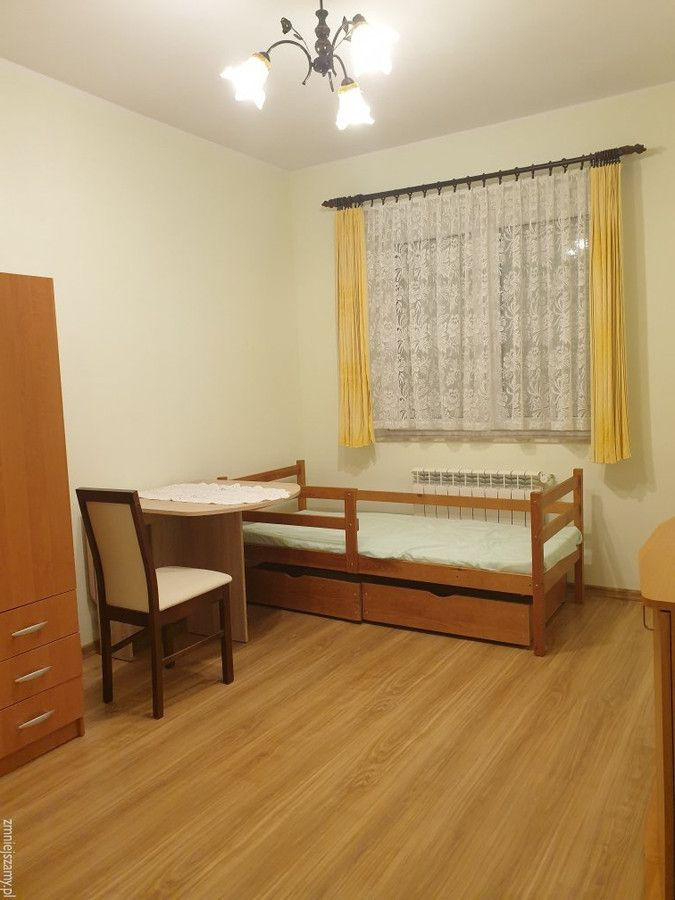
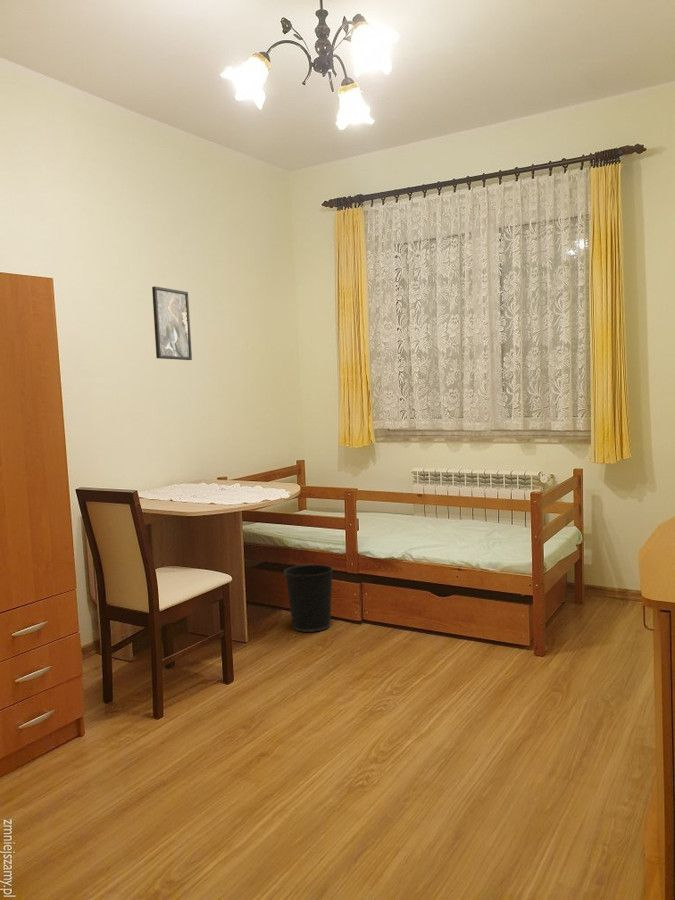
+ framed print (172, 324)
+ wastebasket (310, 597)
